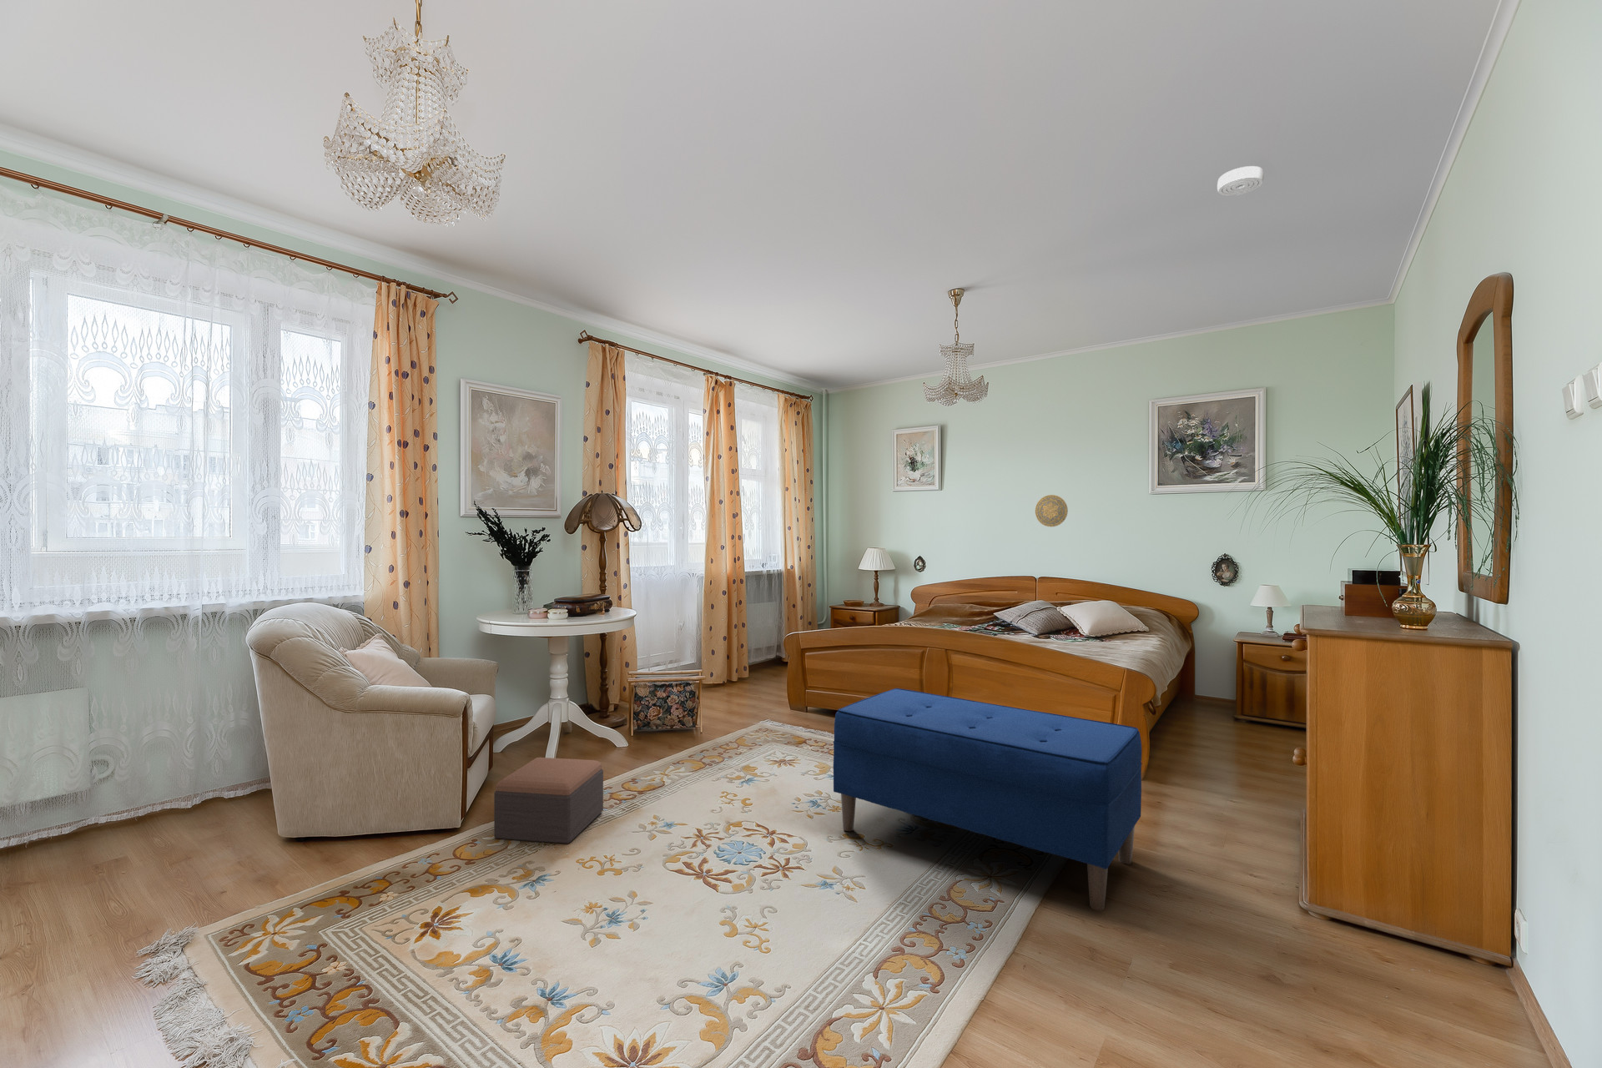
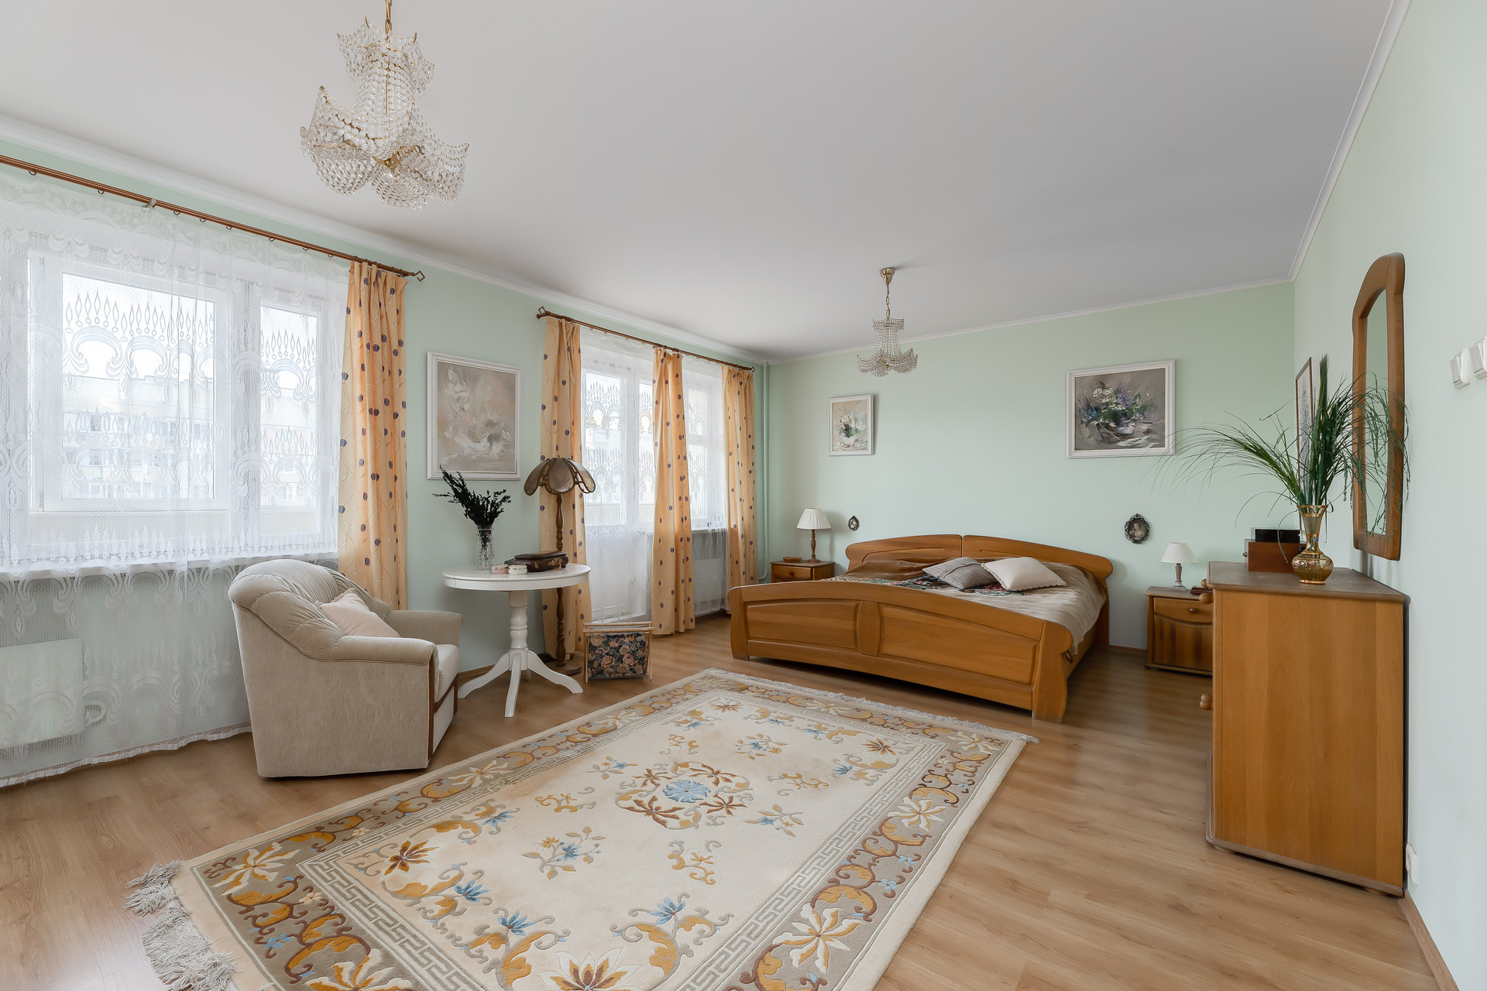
- smoke detector (1240, 181)
- footstool (551, 796)
- bench (980, 781)
- decorative plate (1050, 510)
